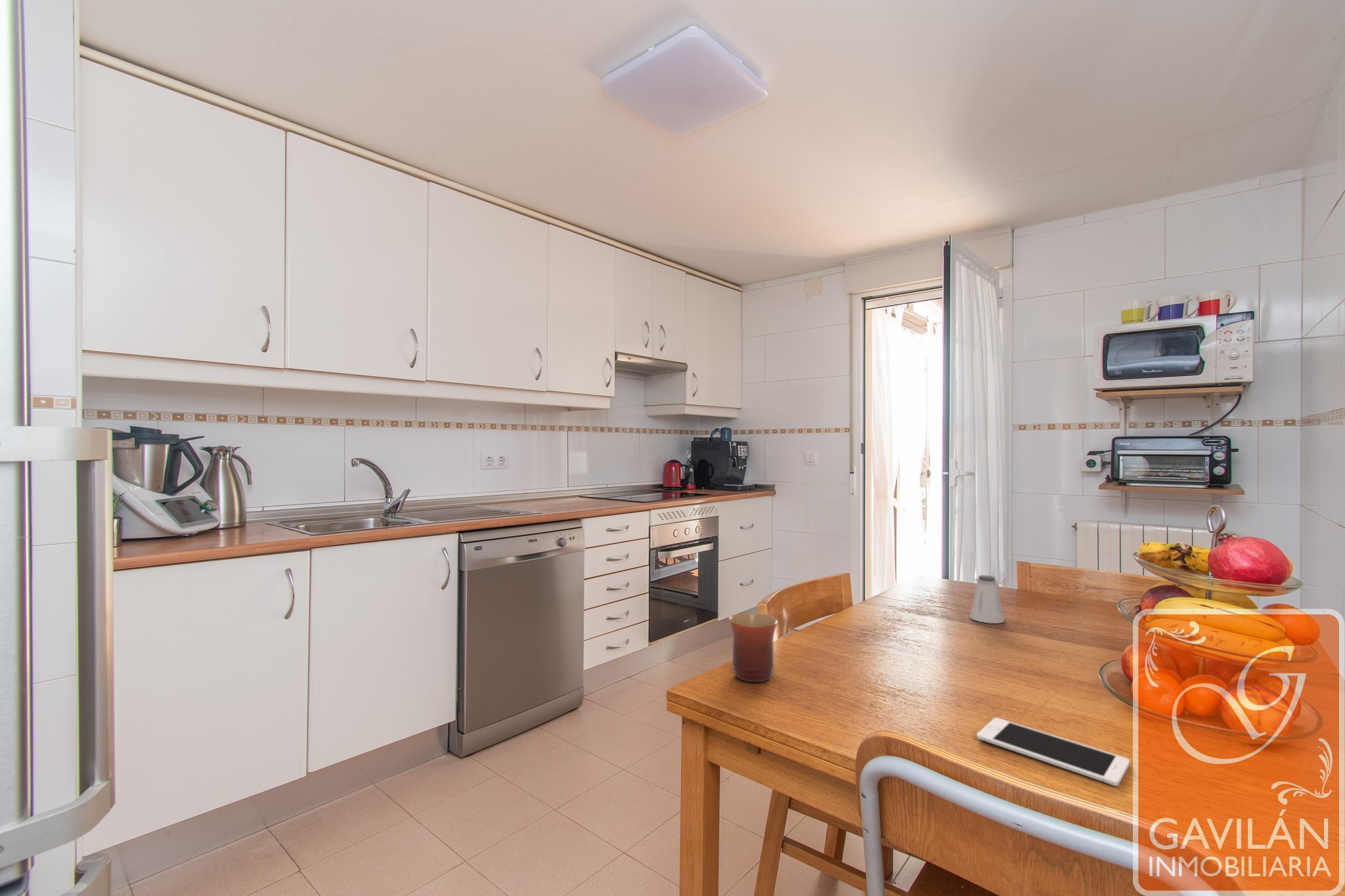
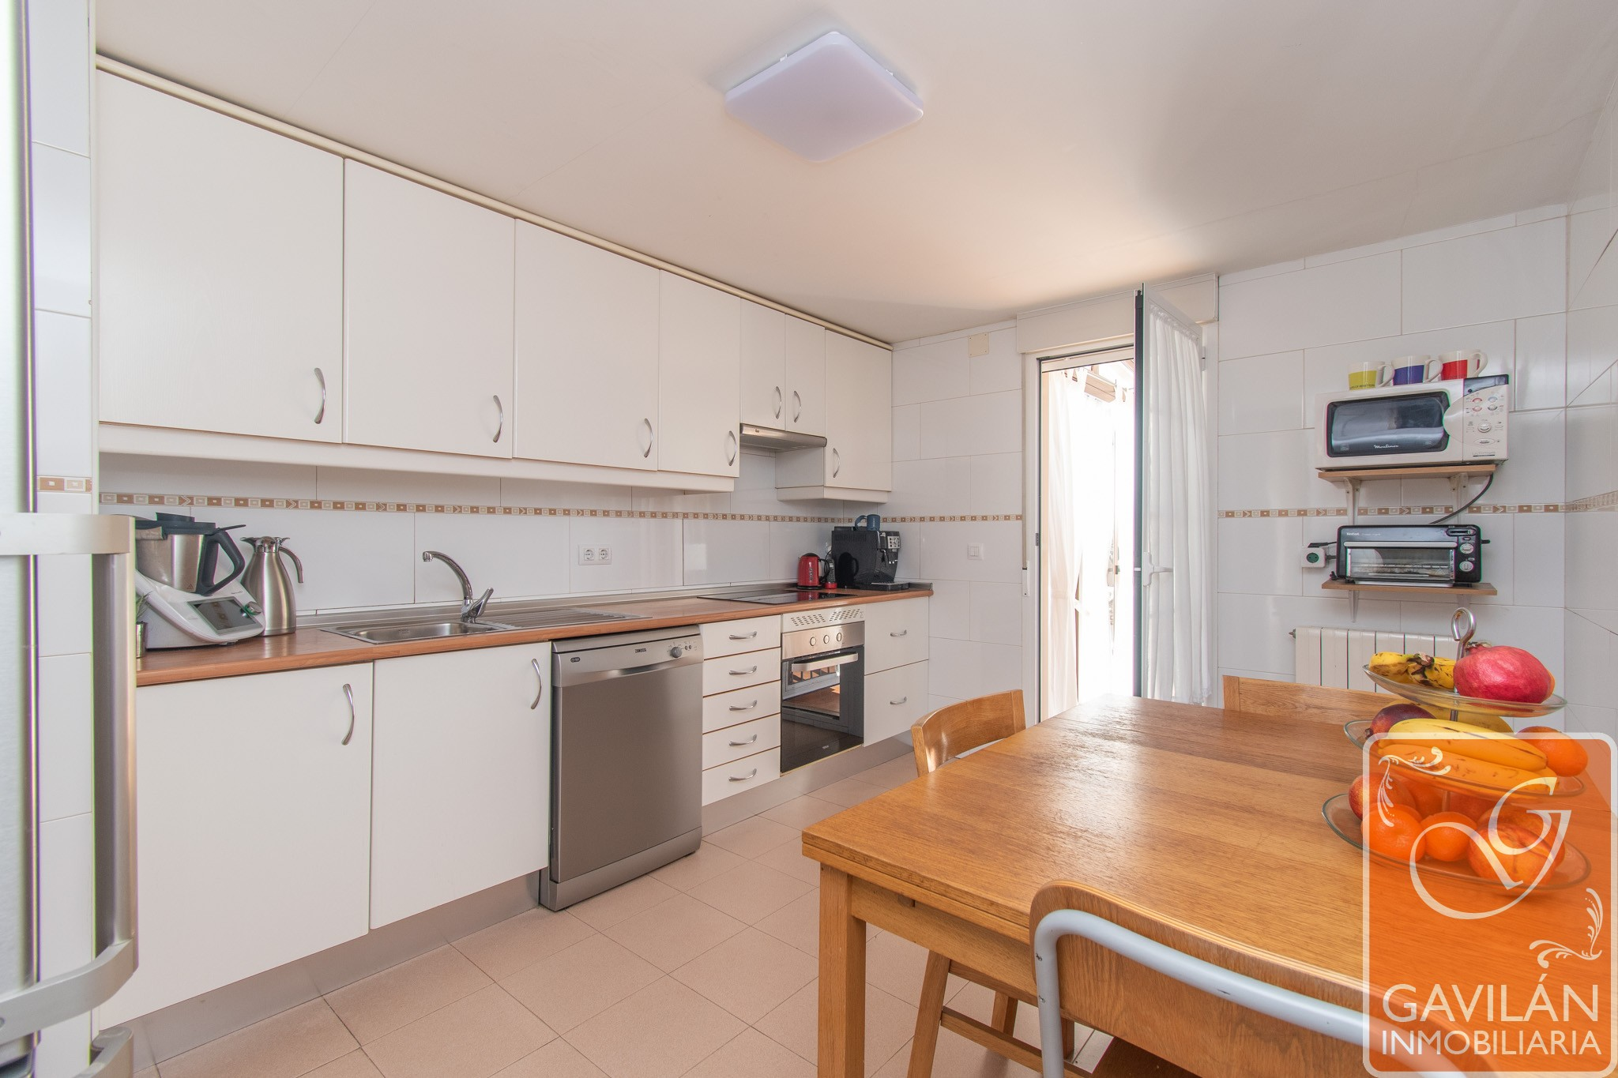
- mug (755, 645)
- saltshaker (986, 597)
- cell phone (1049, 748)
